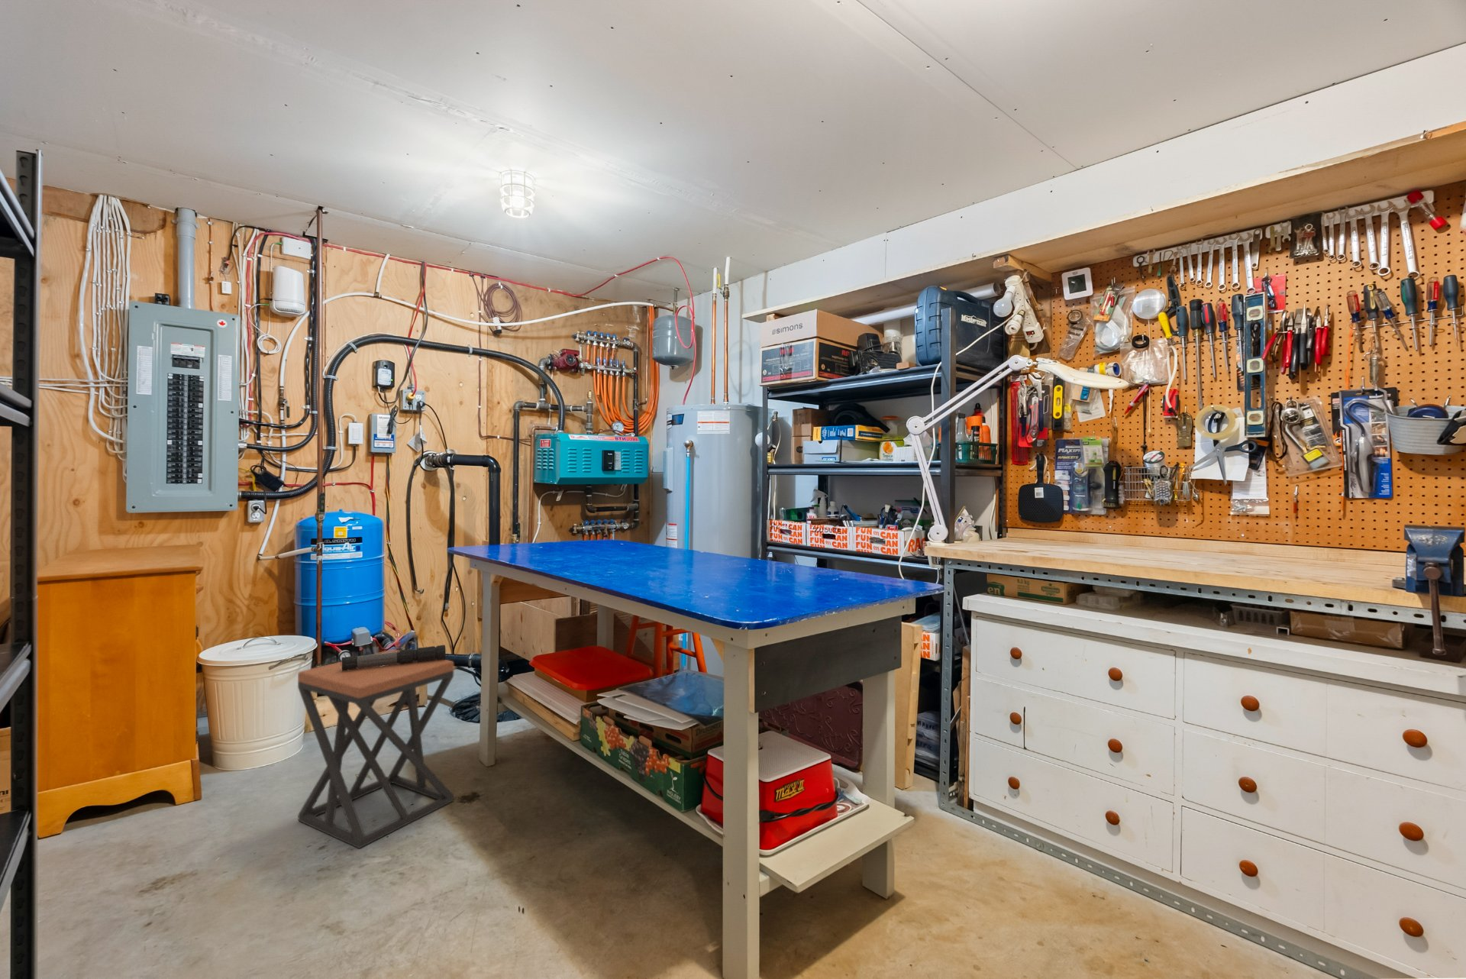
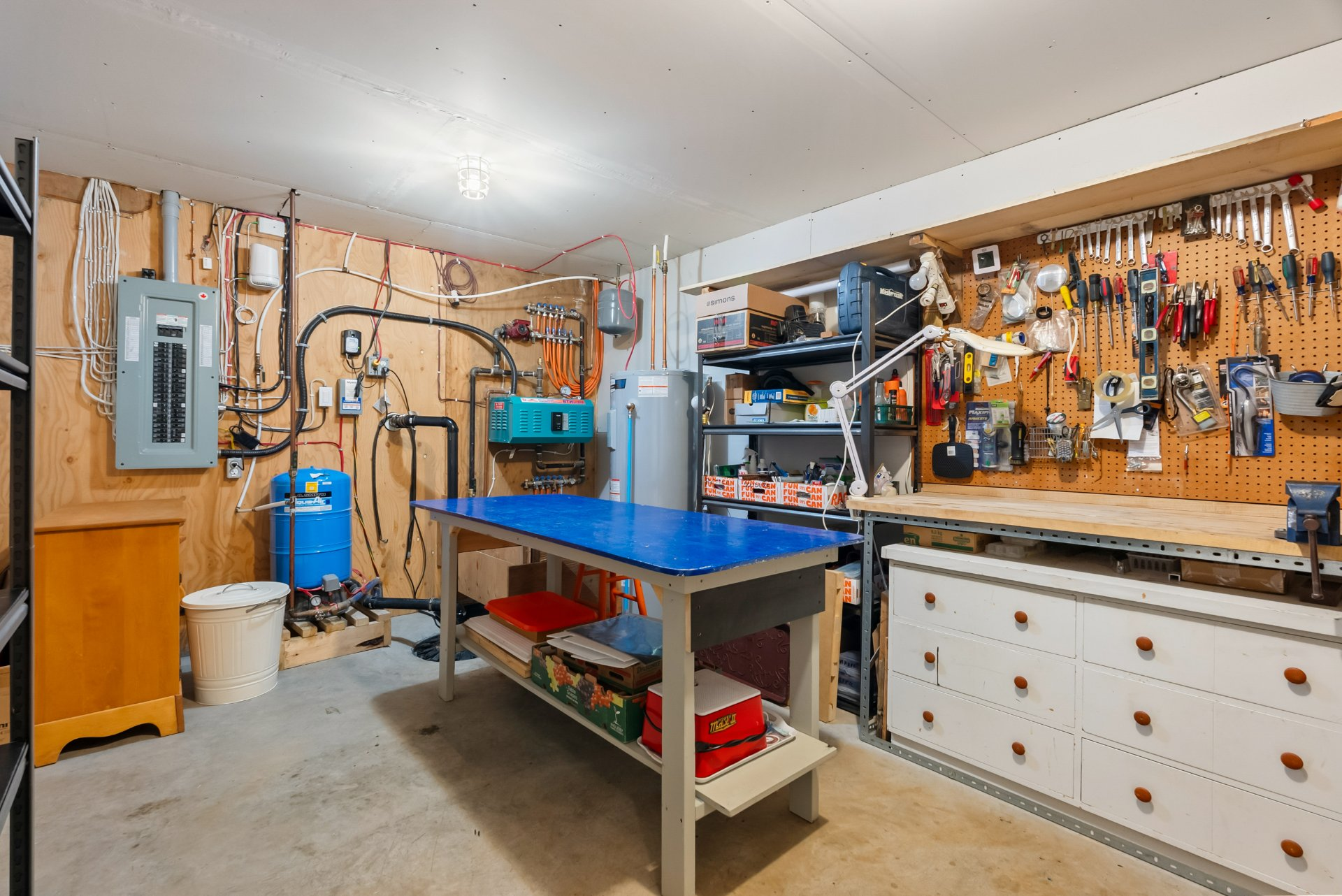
- flashlight (394, 657)
- stool (378, 738)
